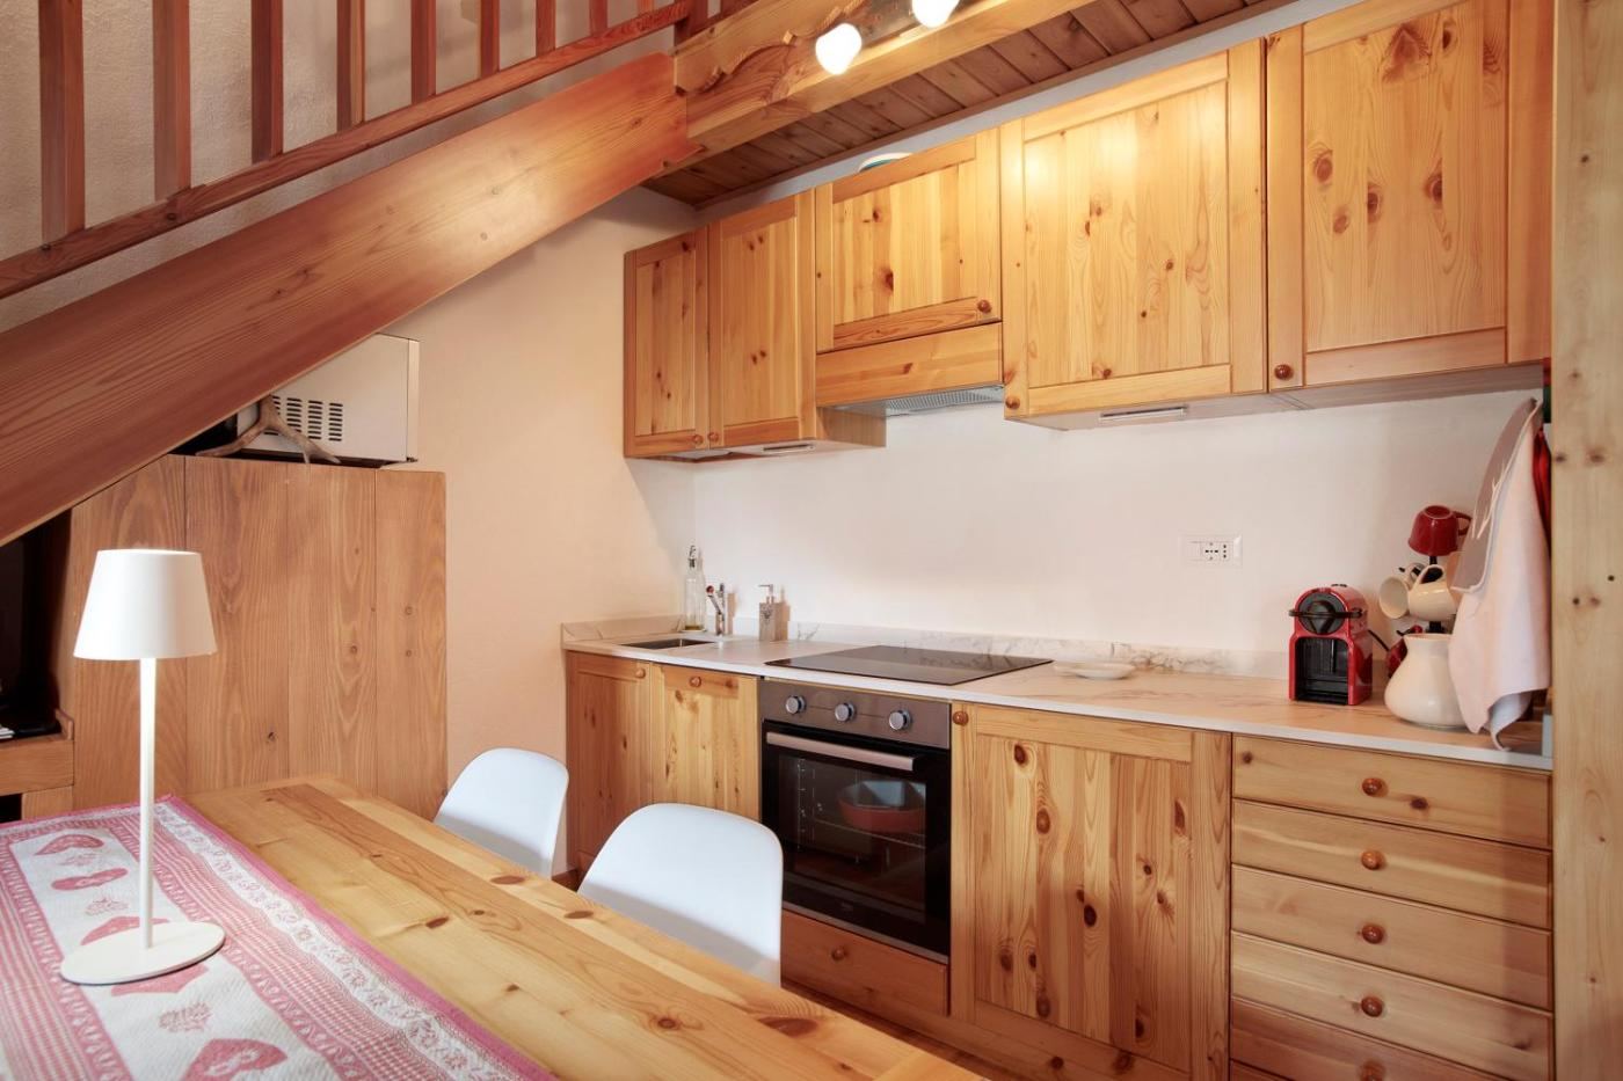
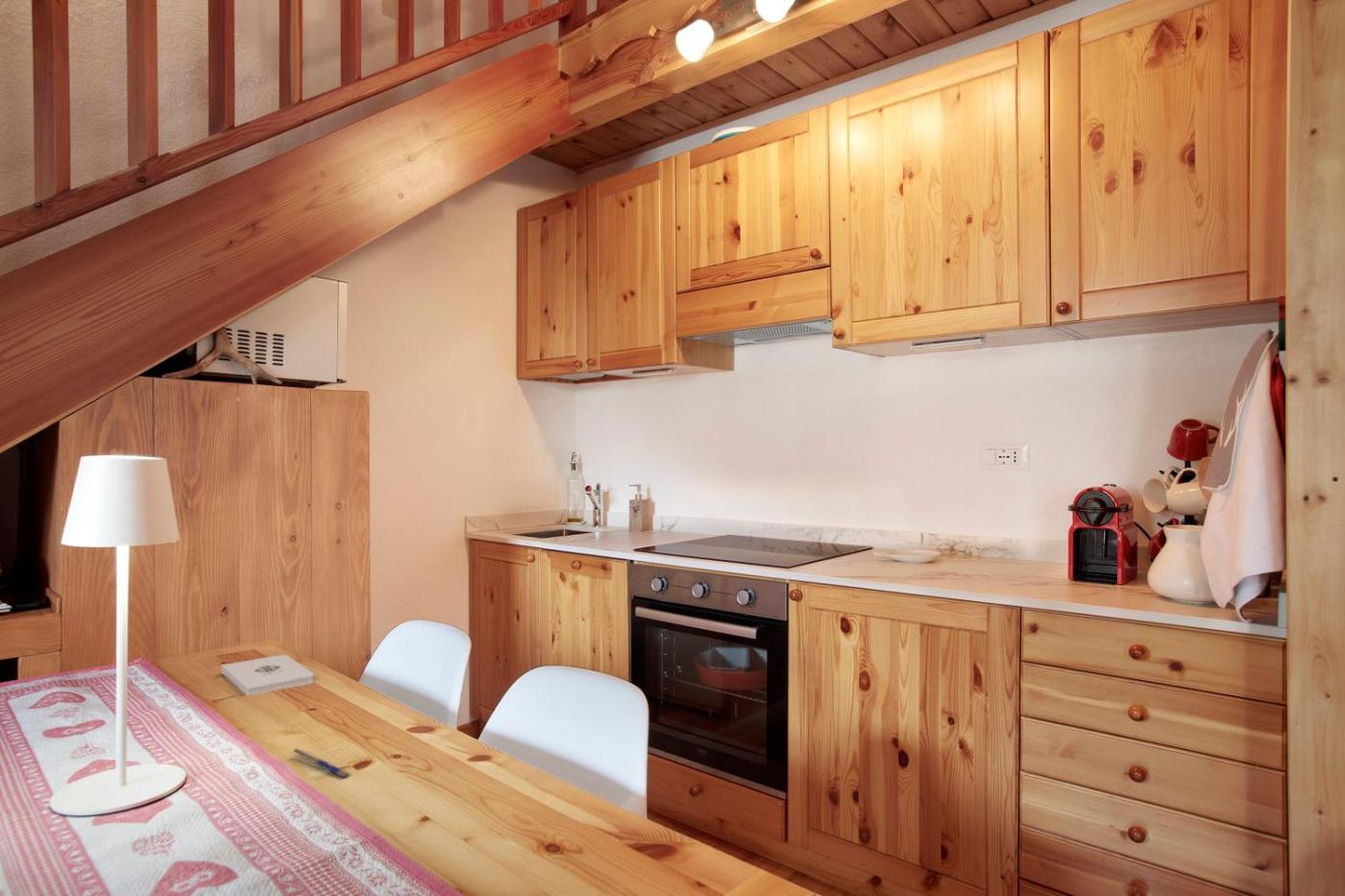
+ pen (319, 762)
+ notepad (267, 673)
